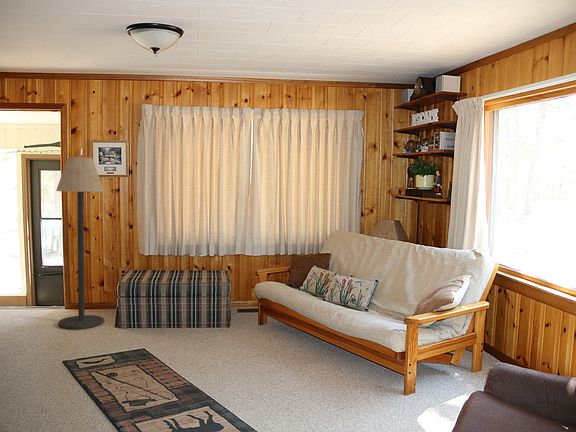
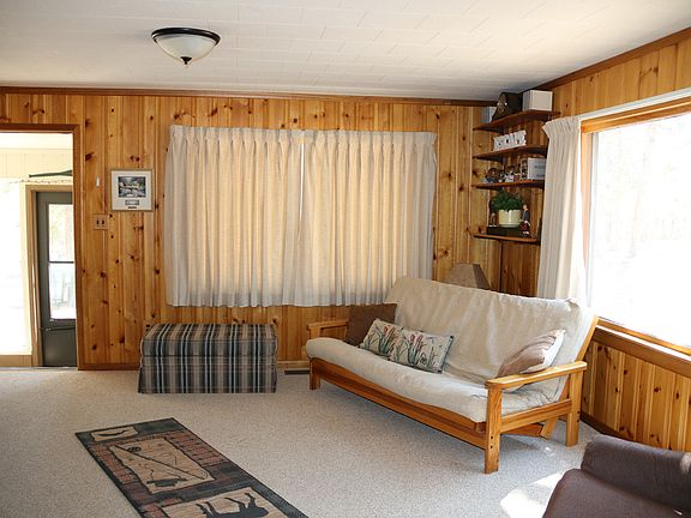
- floor lamp (80, 241)
